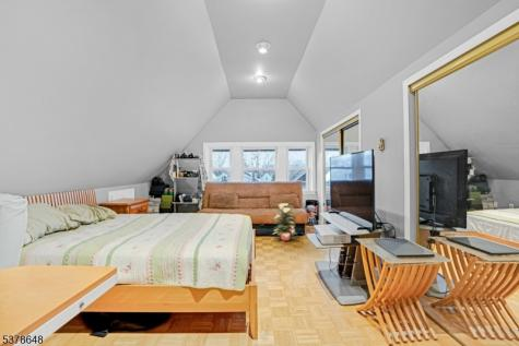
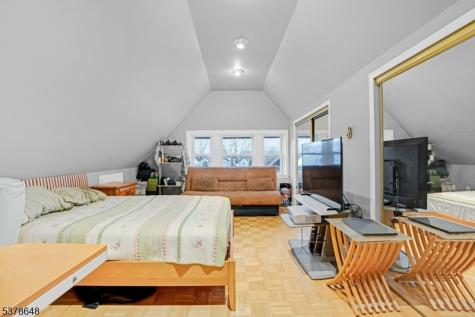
- decorative plant (284, 220)
